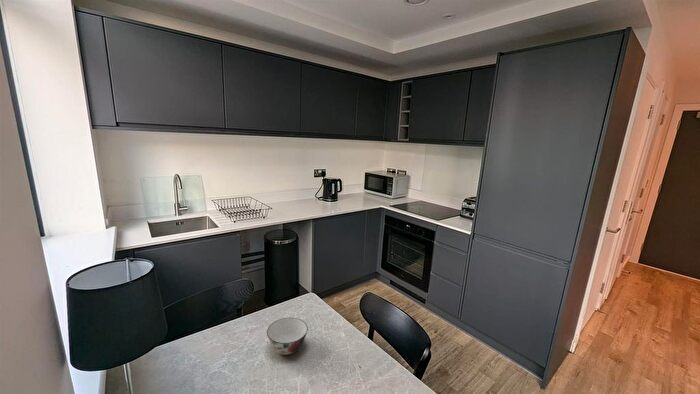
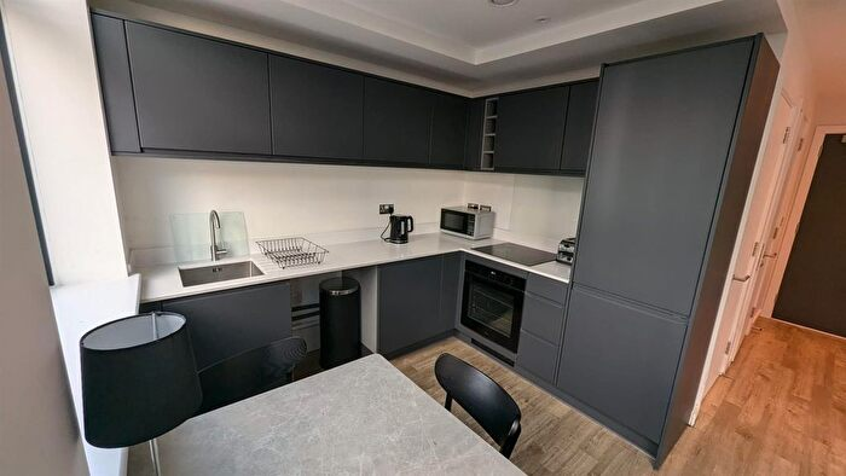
- soup bowl (287, 339)
